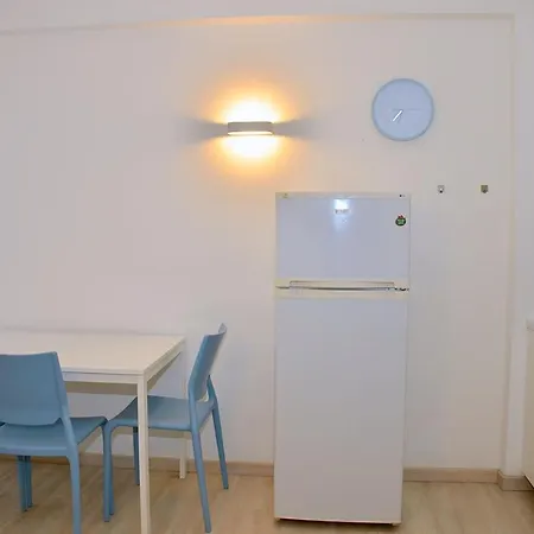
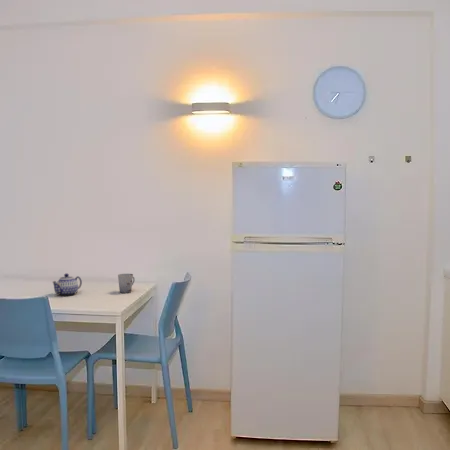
+ teapot (67, 283)
+ cup (127, 282)
